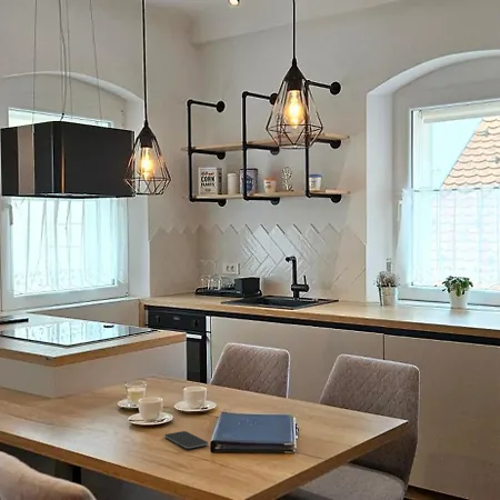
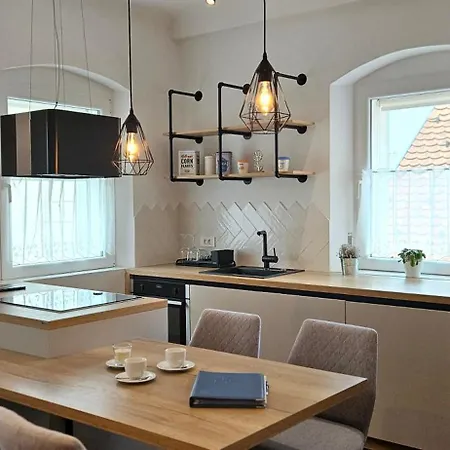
- smartphone (186, 439)
